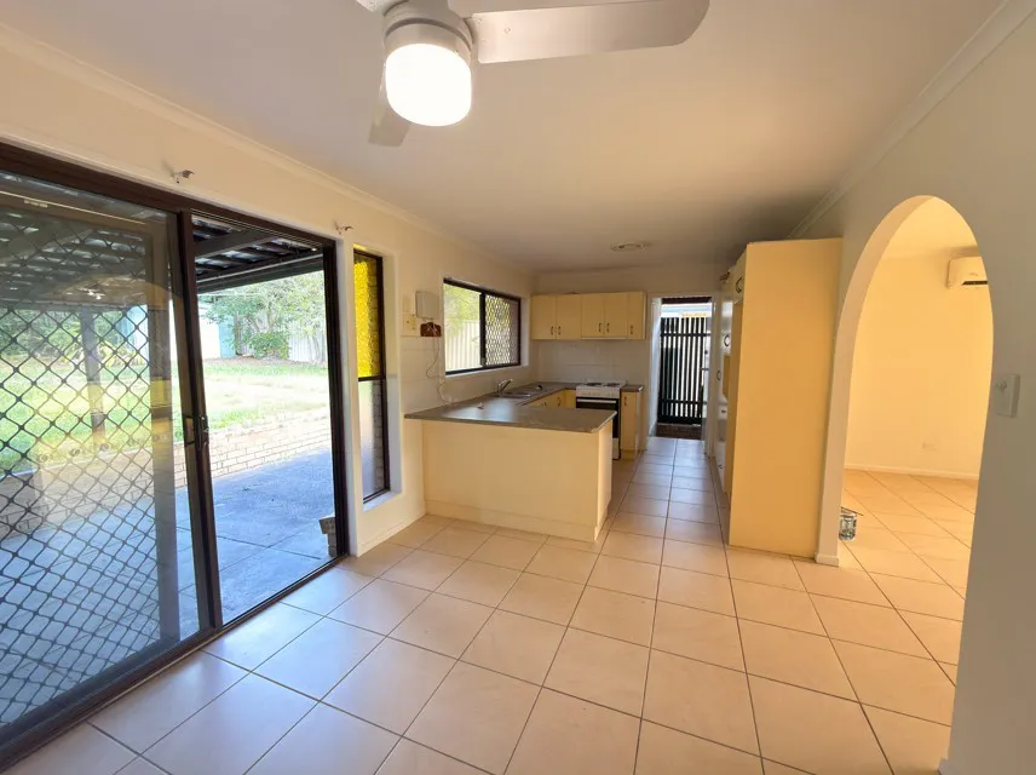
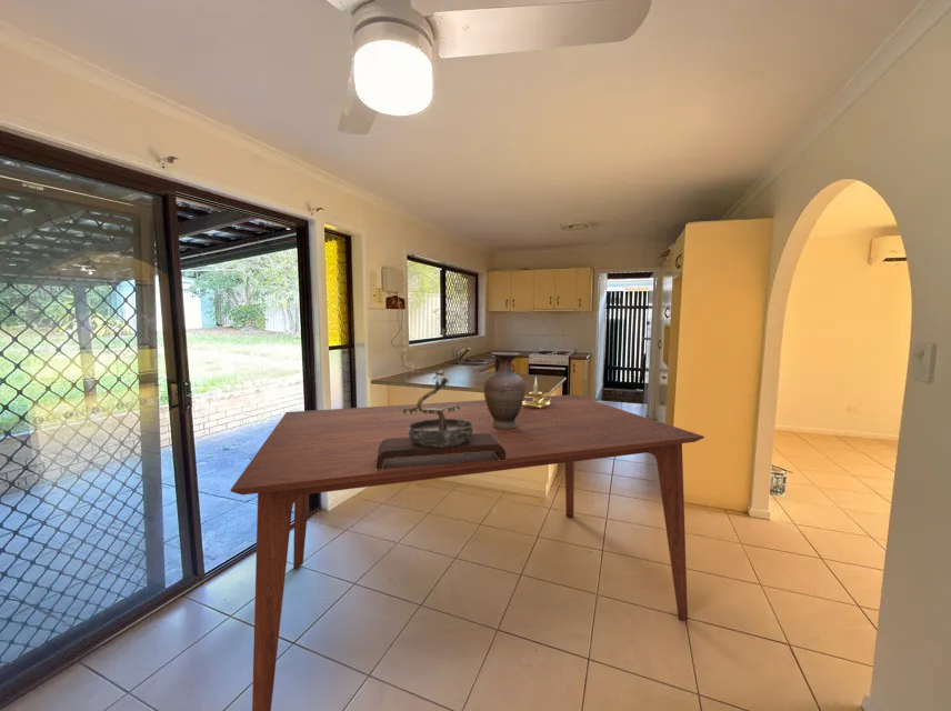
+ dining table (464, 474)
+ vase (504, 389)
+ bonsai tree (441, 415)
+ candle holder (537, 390)
